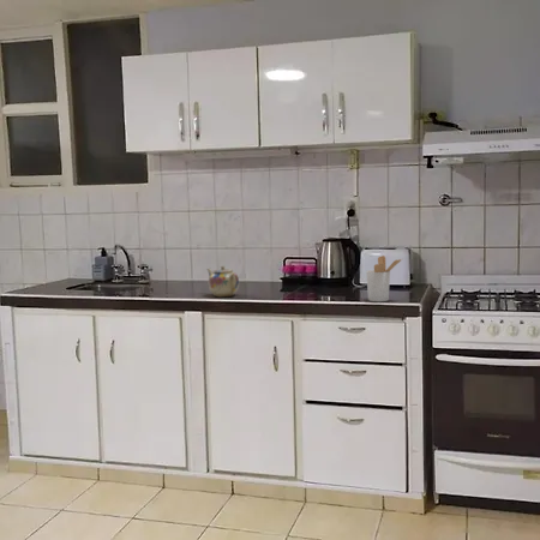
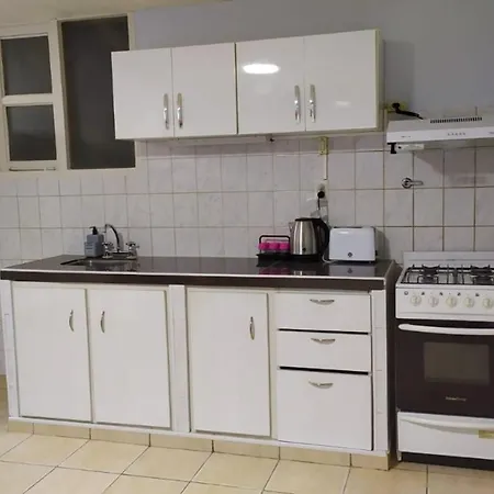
- utensil holder (384, 278)
- teapot (222, 280)
